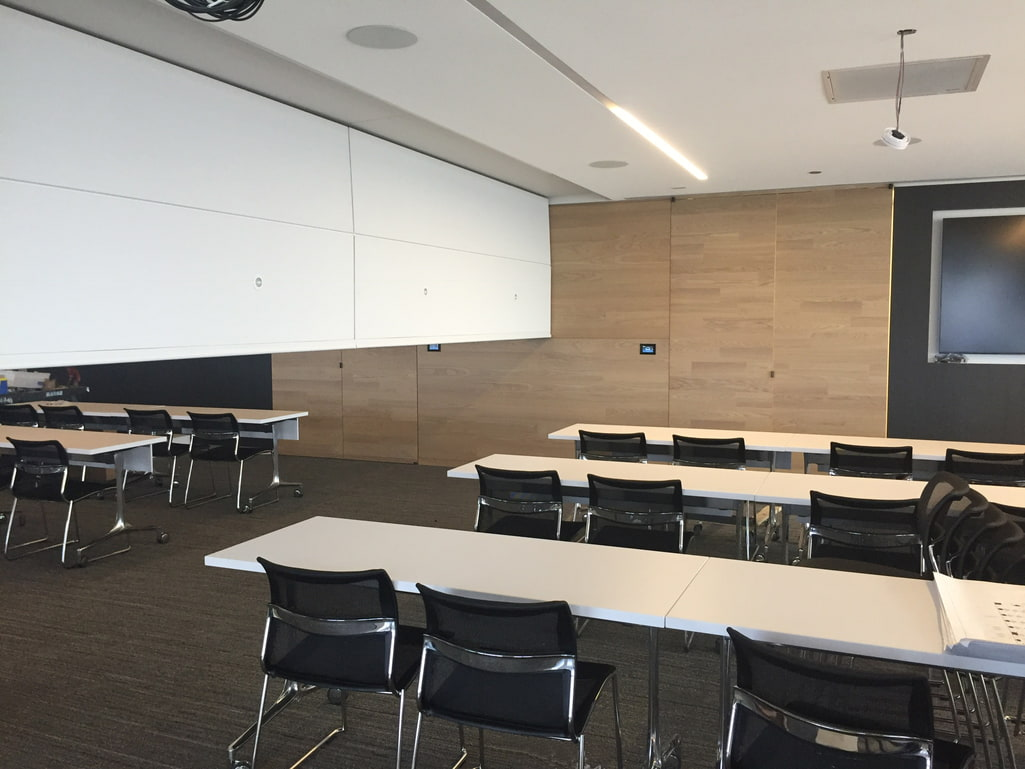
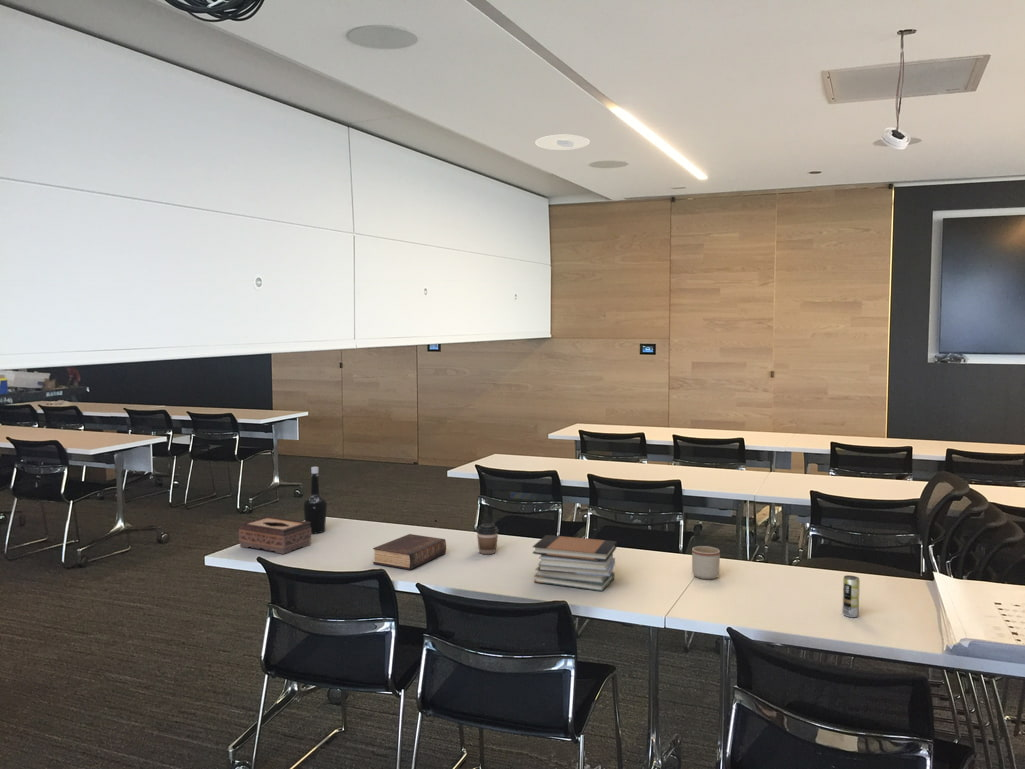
+ tissue box (275, 534)
+ bottle (315, 499)
+ book stack (575, 562)
+ book (410, 551)
+ coffee cup (487, 537)
+ recessed light (562, 139)
+ beverage can (851, 596)
+ mug (705, 561)
